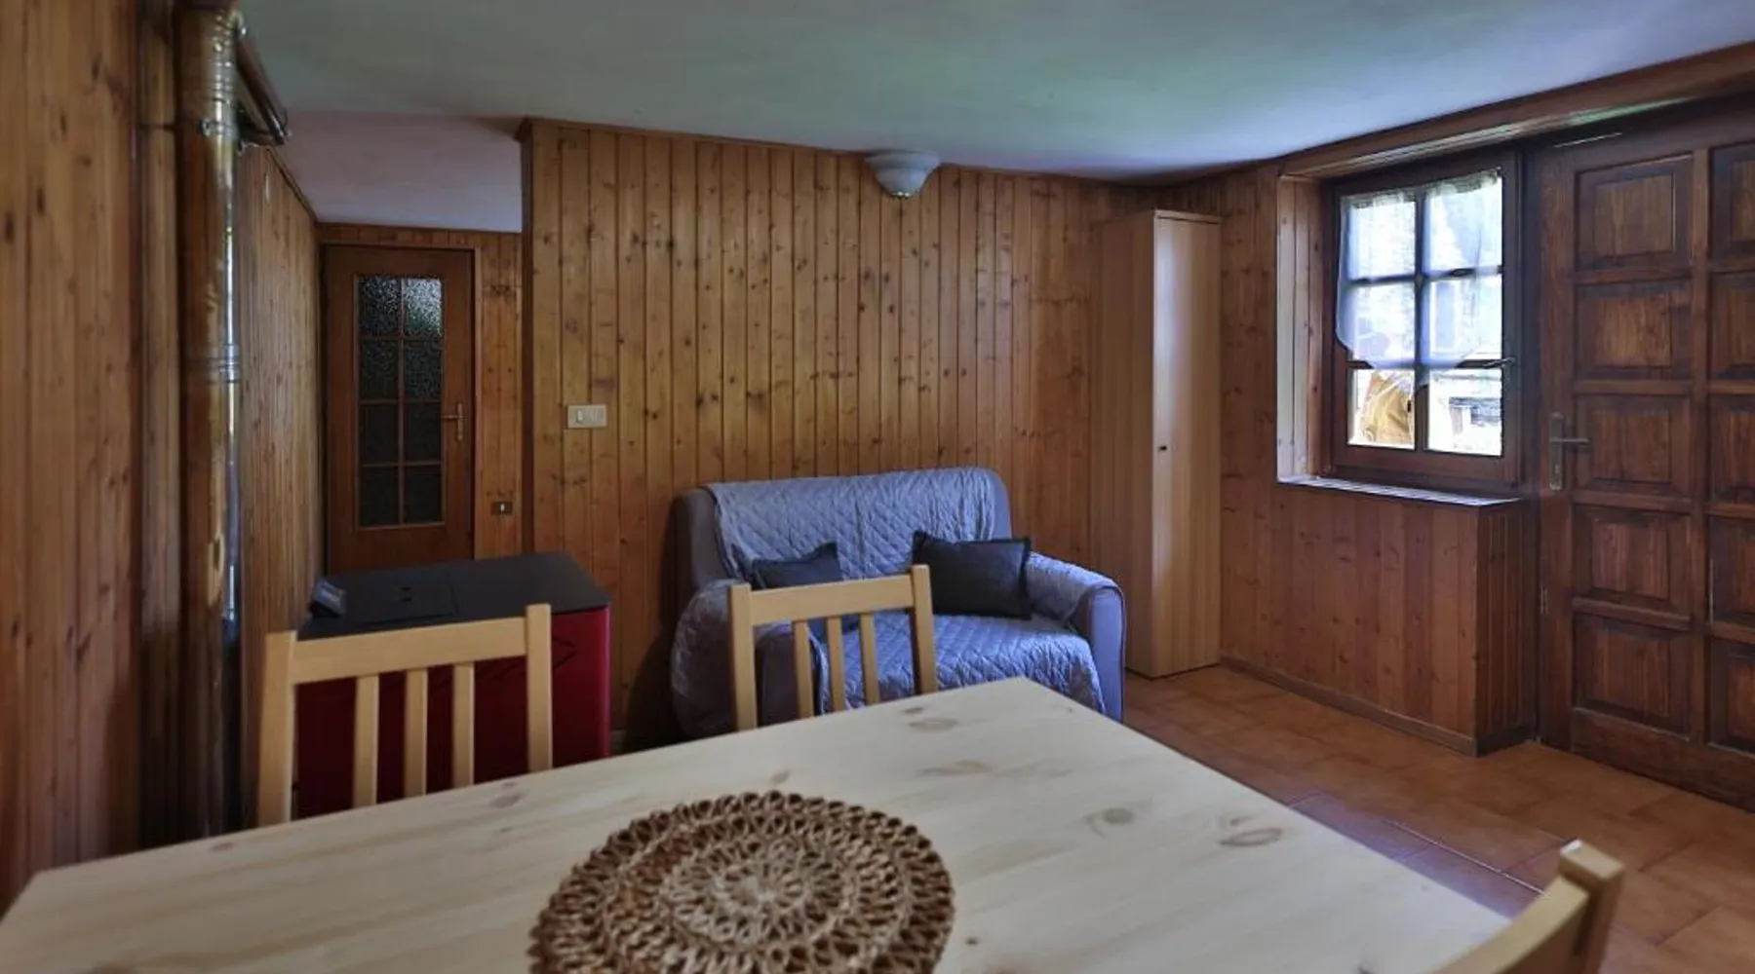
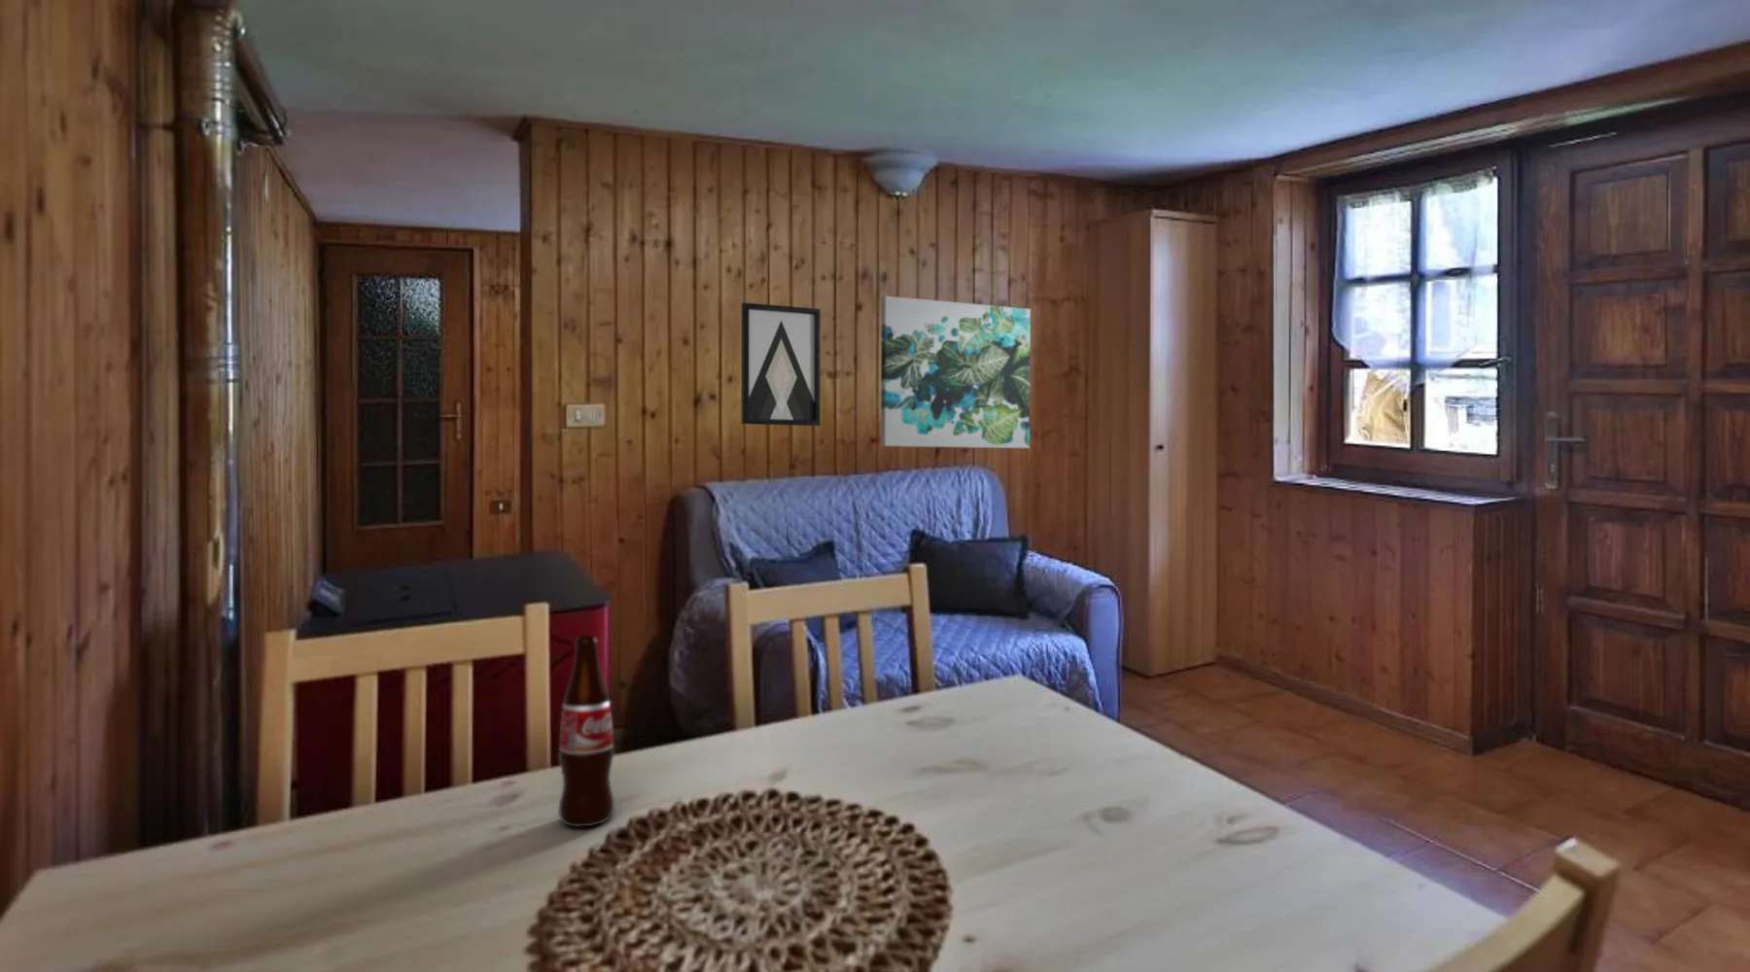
+ bottle (587, 728)
+ wall art (958, 375)
+ wall art (780, 365)
